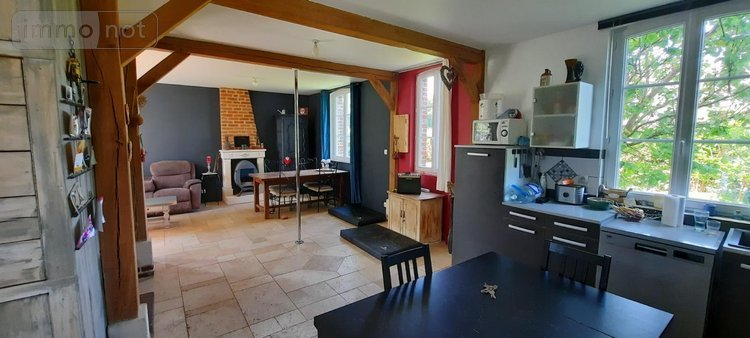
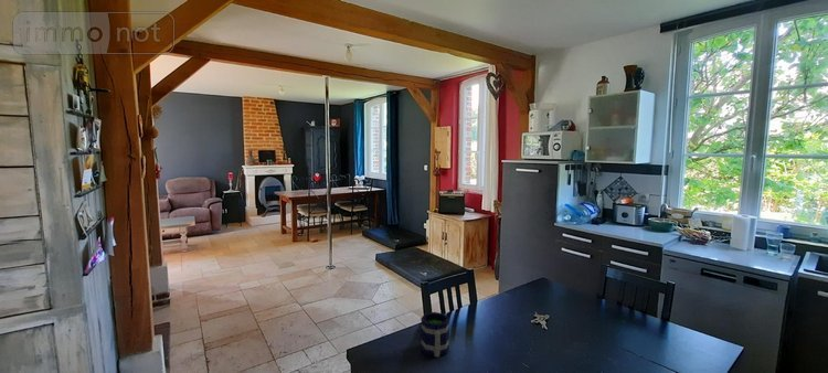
+ mug (435, 337)
